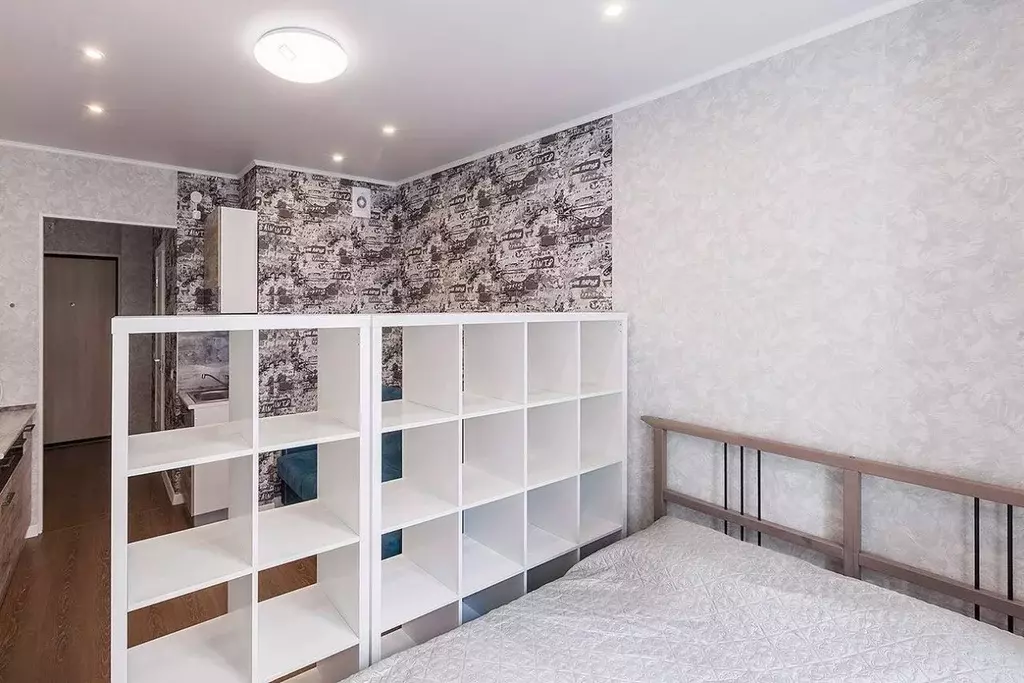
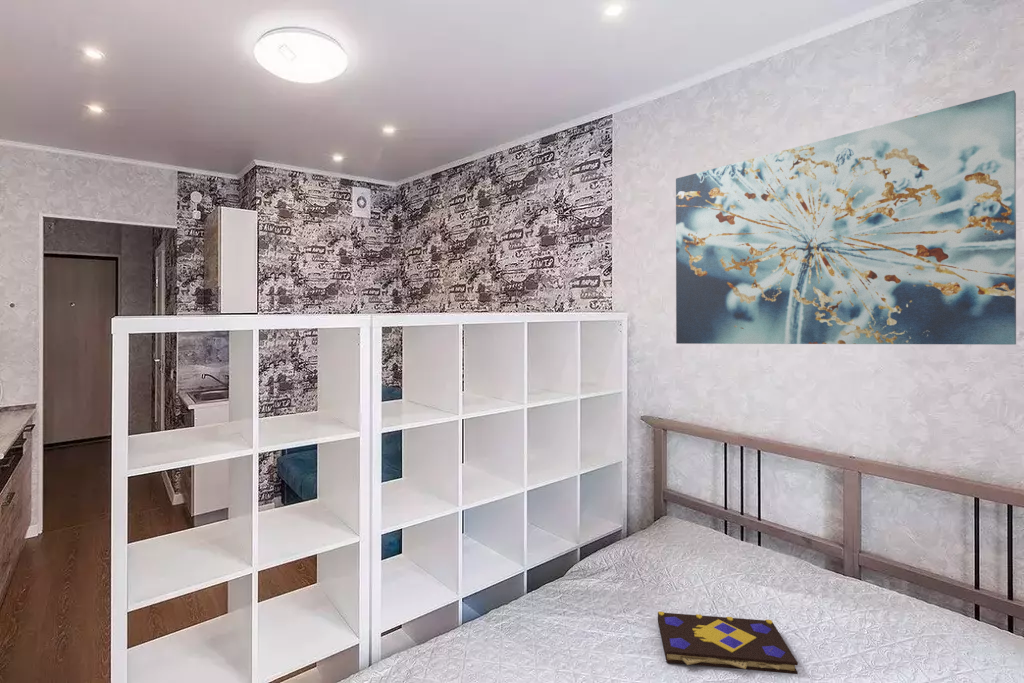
+ book (722, 639)
+ wall art (810, 244)
